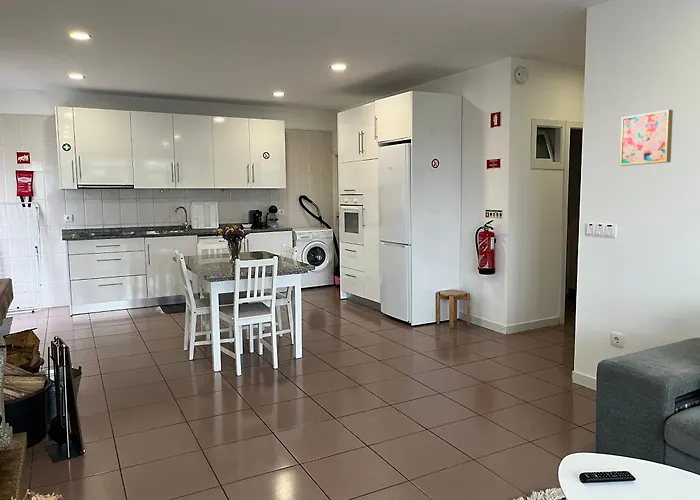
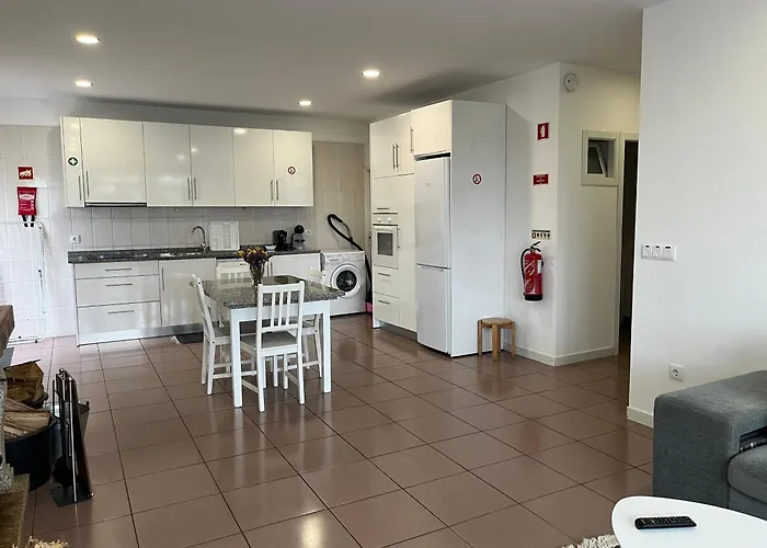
- wall art (645, 139)
